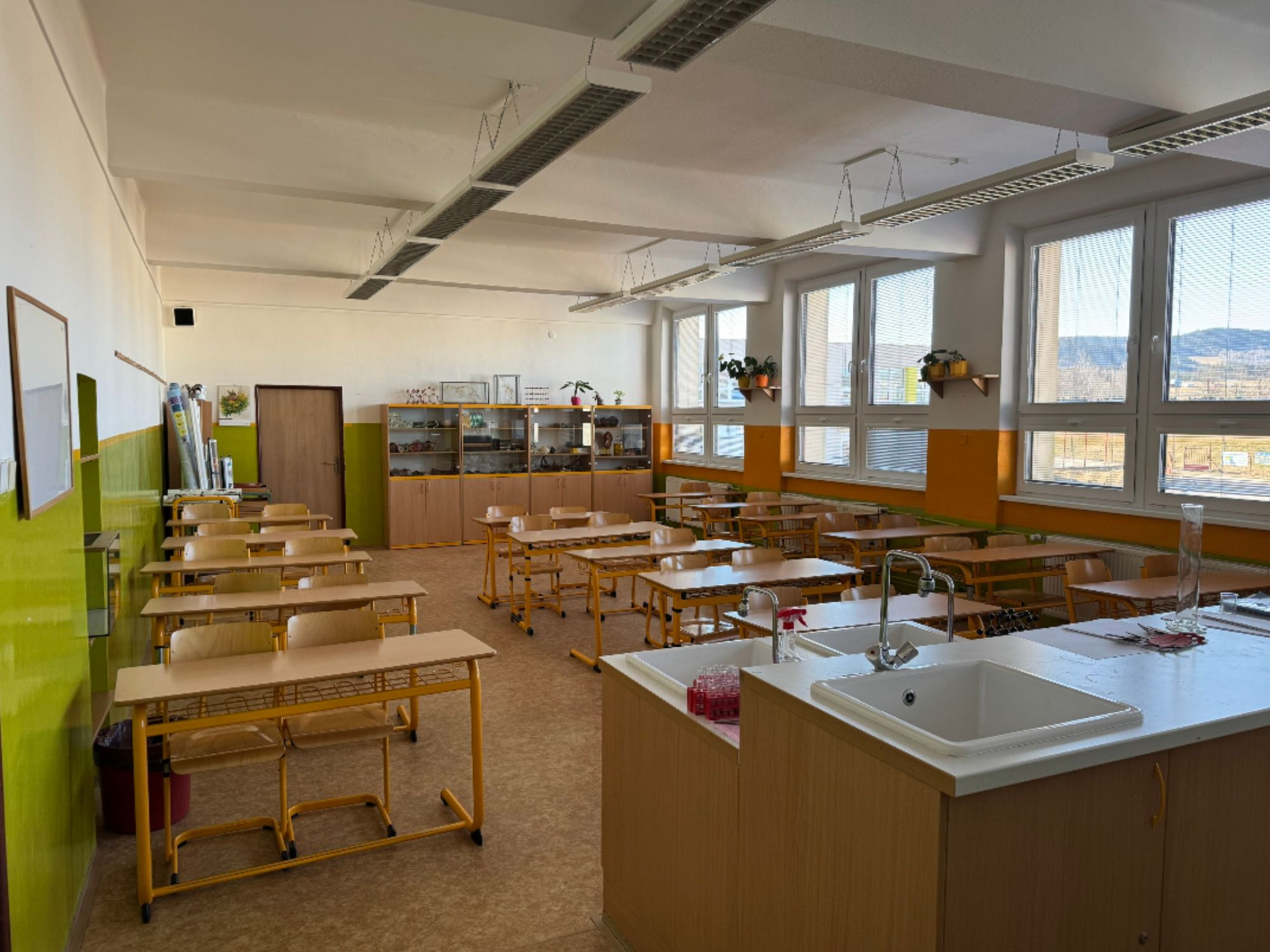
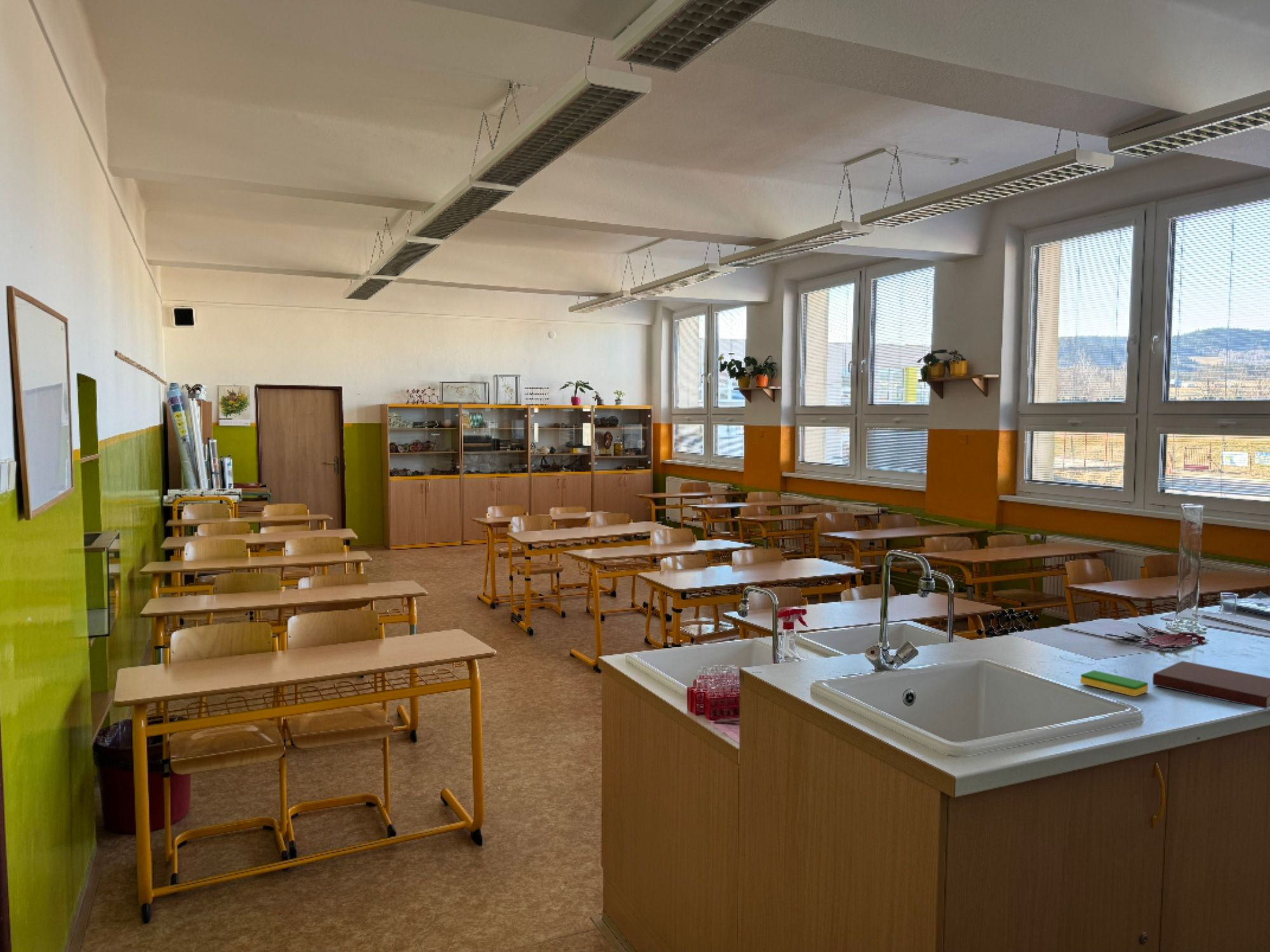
+ notebook (1221, 684)
+ dish sponge (1113, 683)
